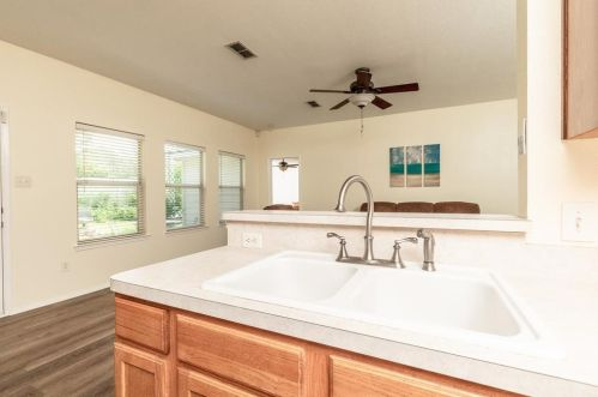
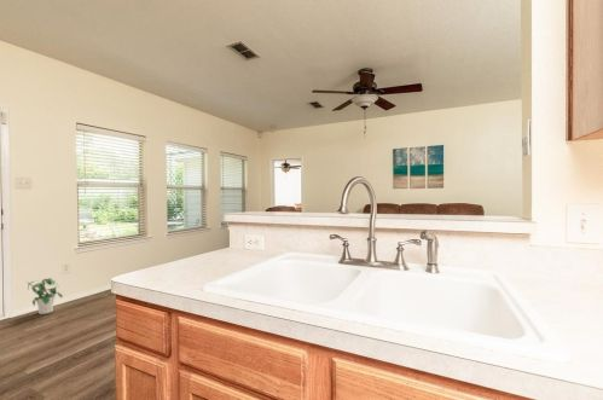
+ potted plant (45, 295)
